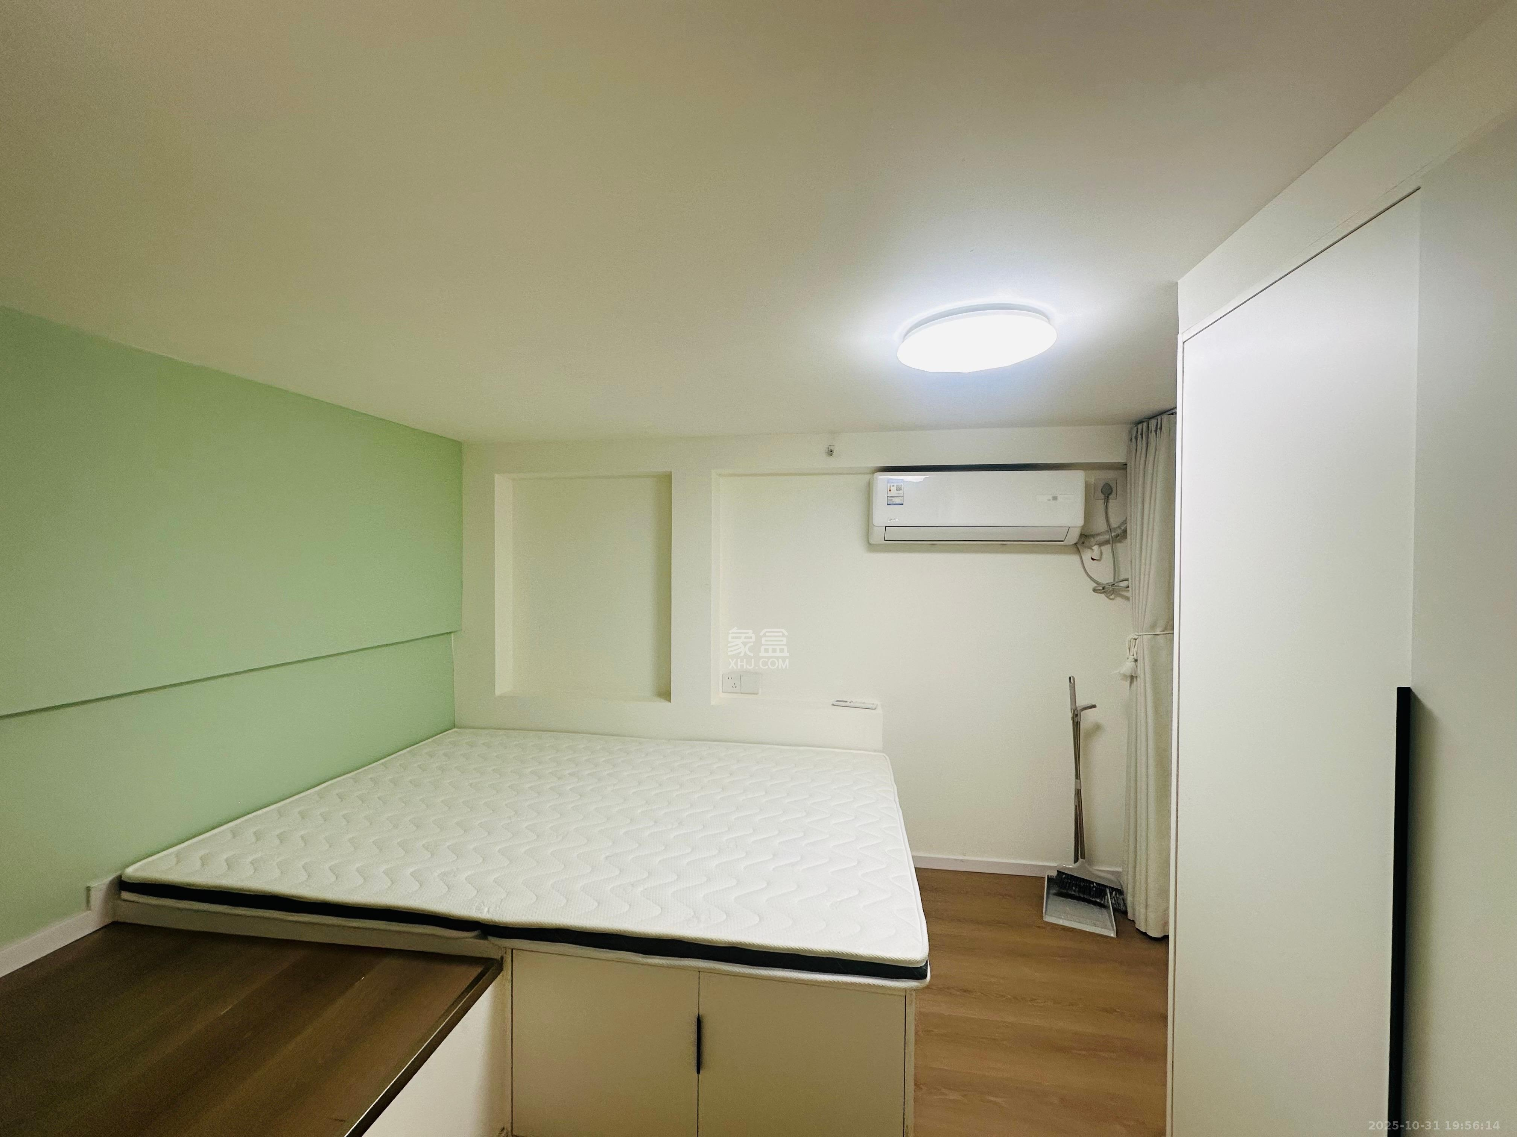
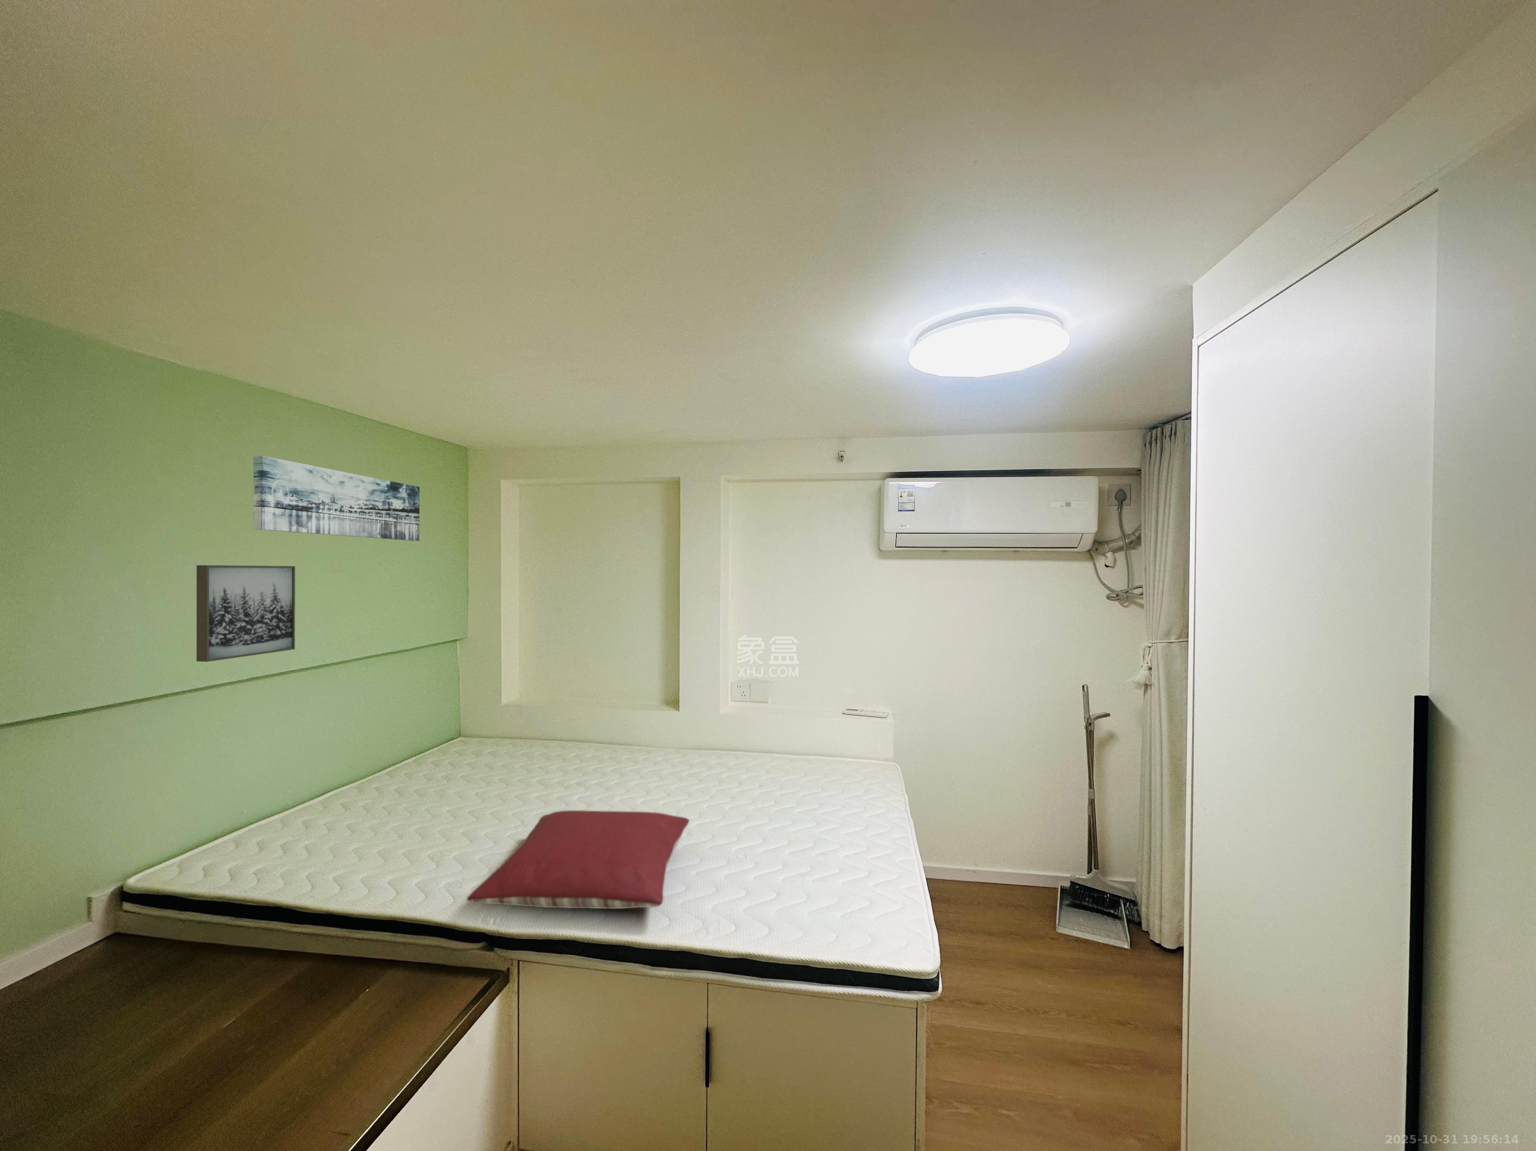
+ wall art (249, 611)
+ wall art (350, 504)
+ pillow (593, 854)
